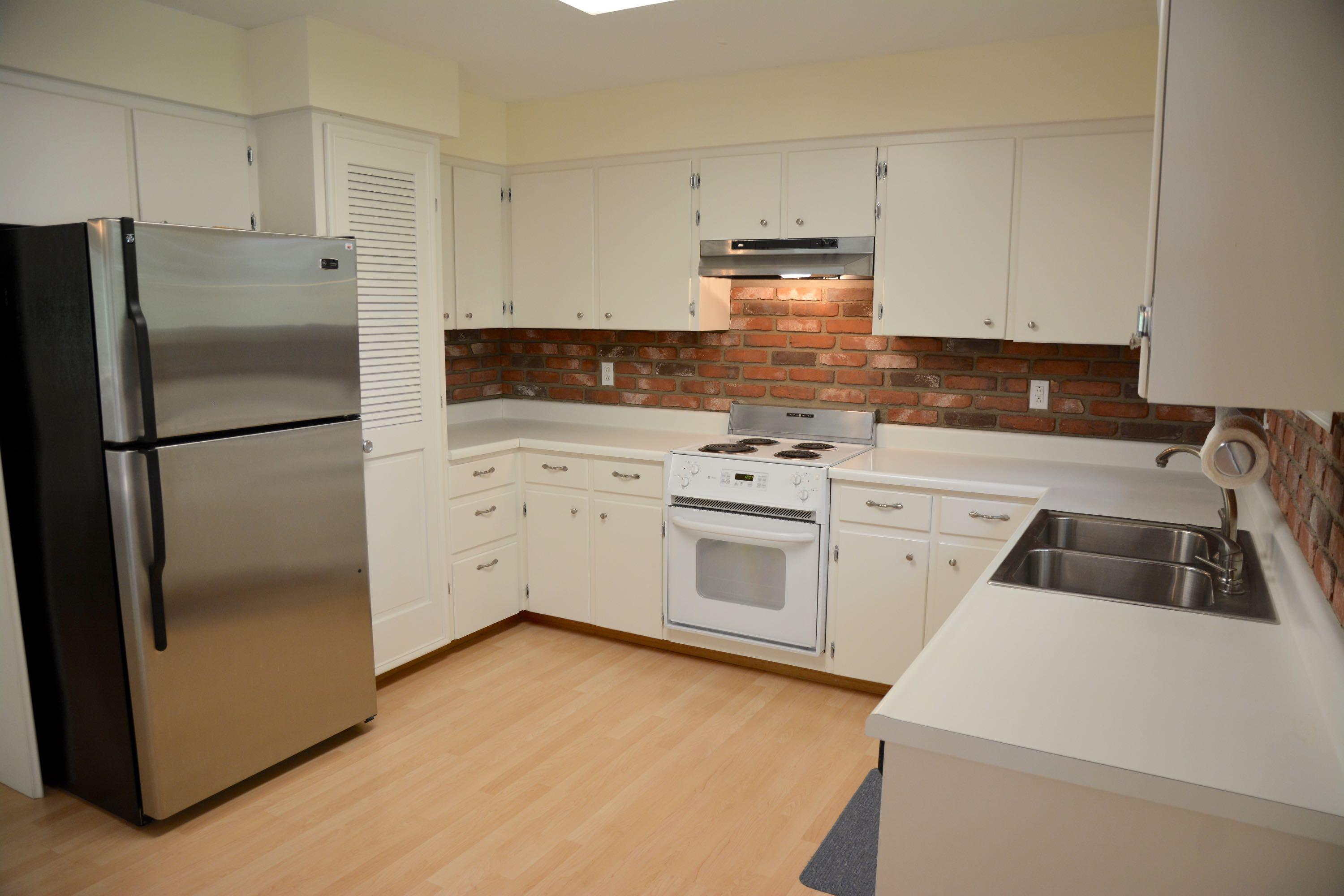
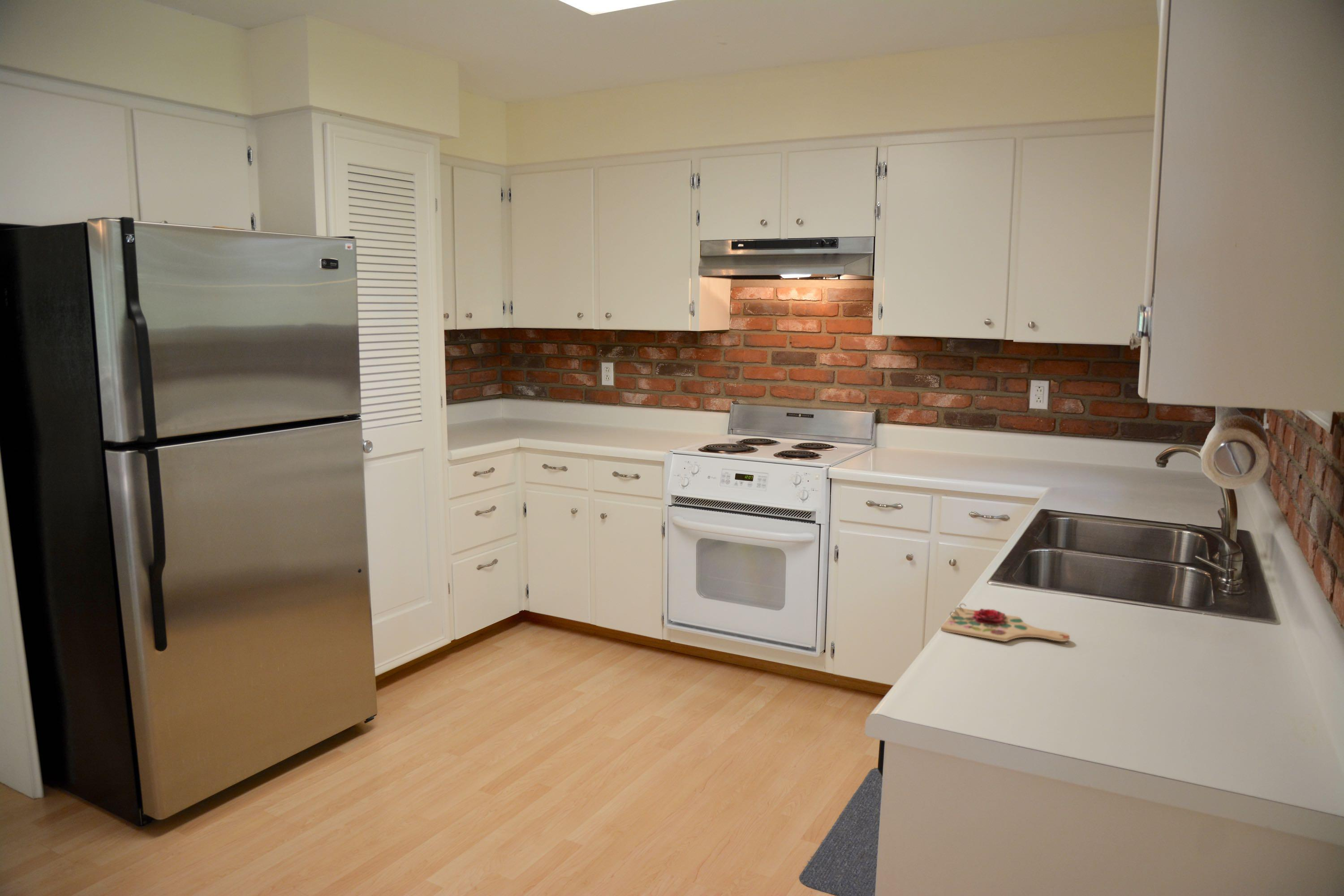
+ cutting board (1008, 623)
